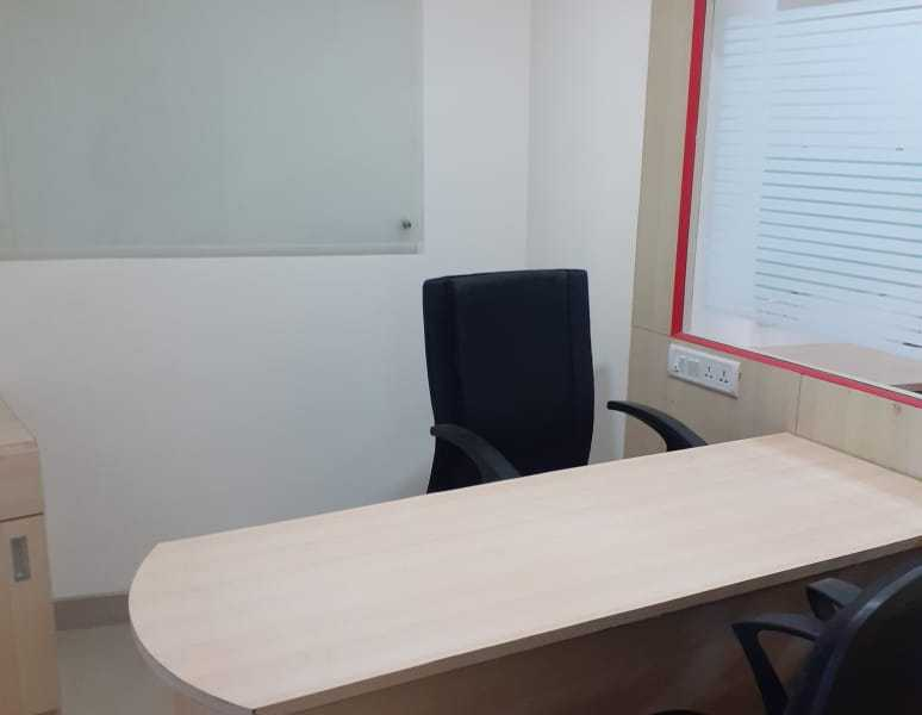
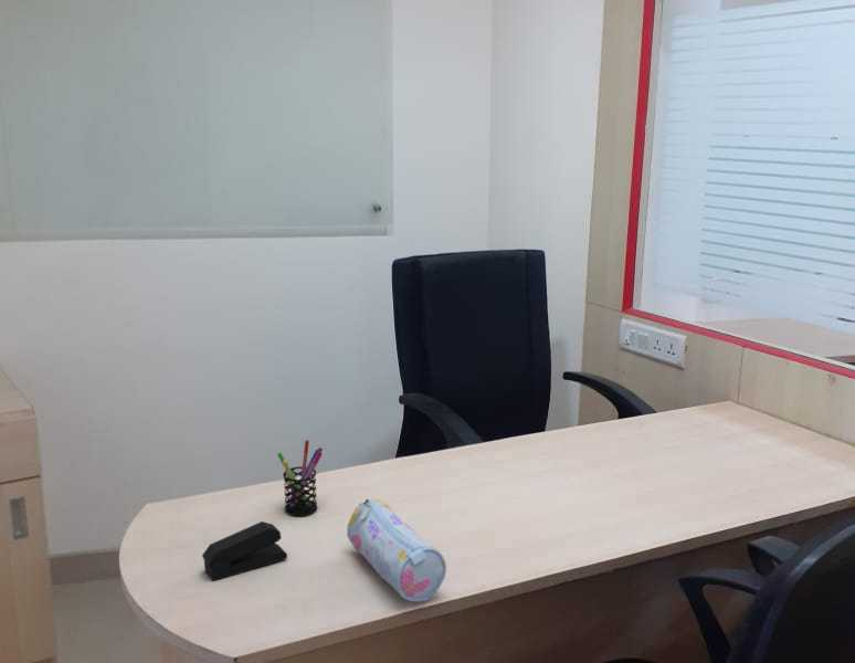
+ pen holder (296, 475)
+ pencil case (394, 546)
+ stapler (244, 547)
